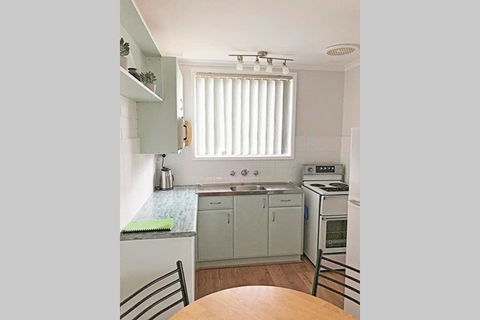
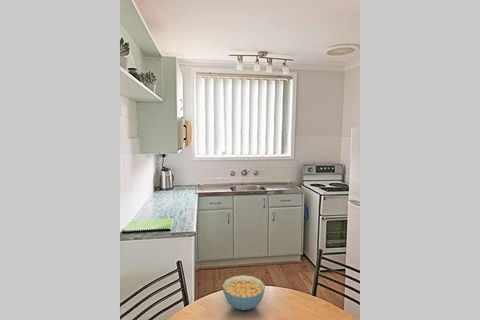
+ cereal bowl (243, 295)
